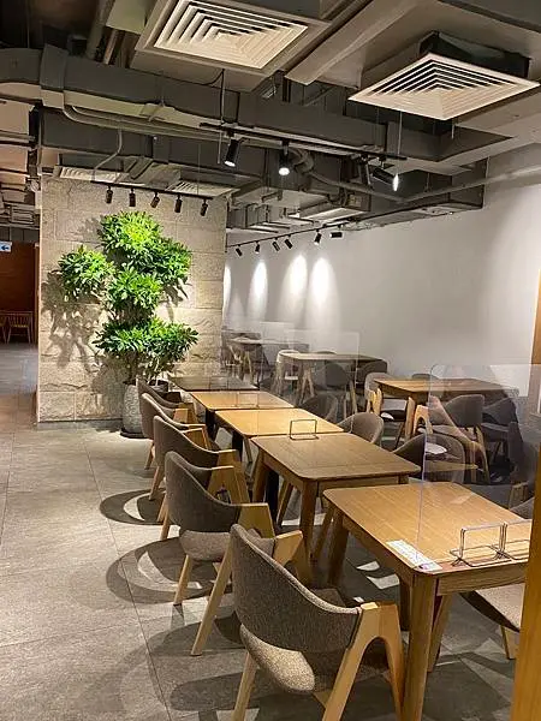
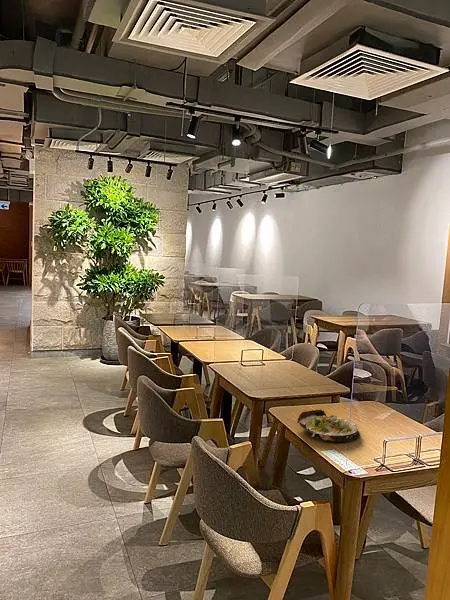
+ salad plate (330, 424)
